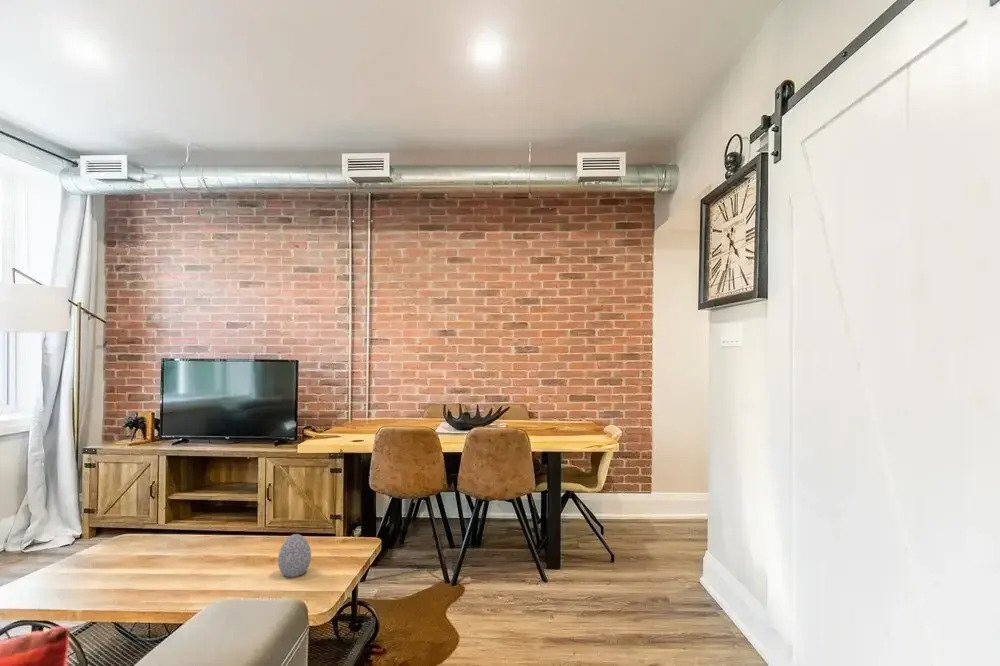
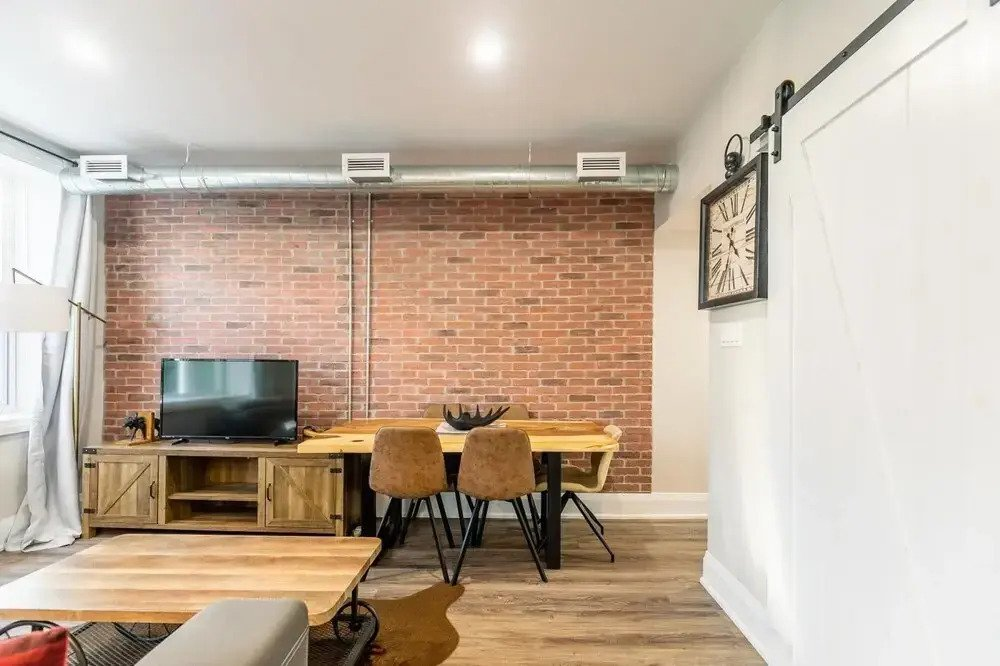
- decorative egg (294, 553)
